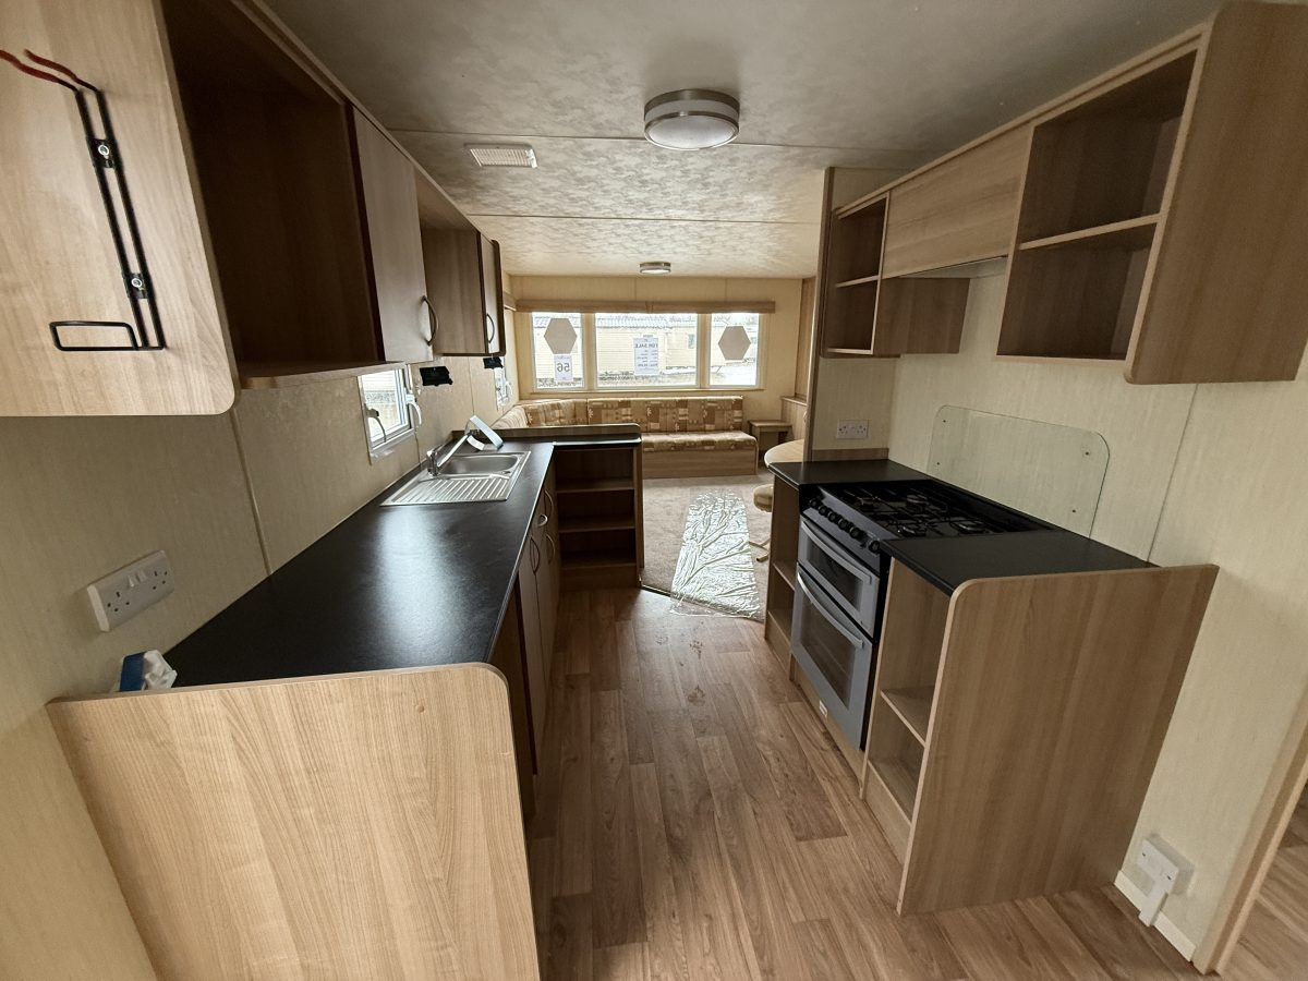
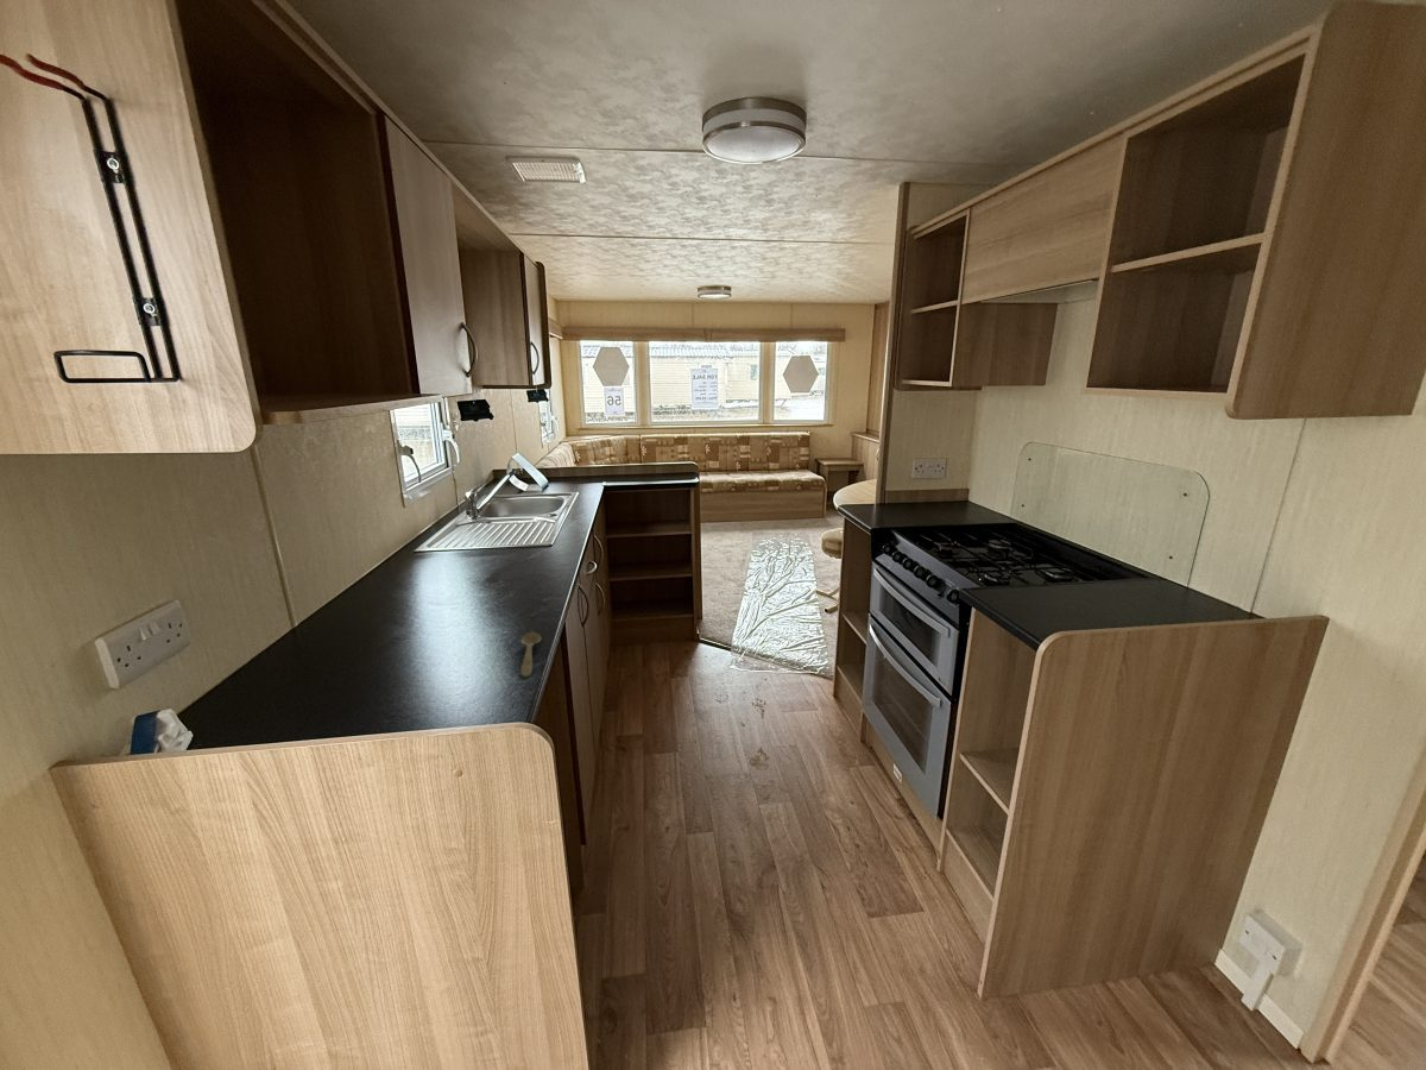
+ spoon (529, 653)
